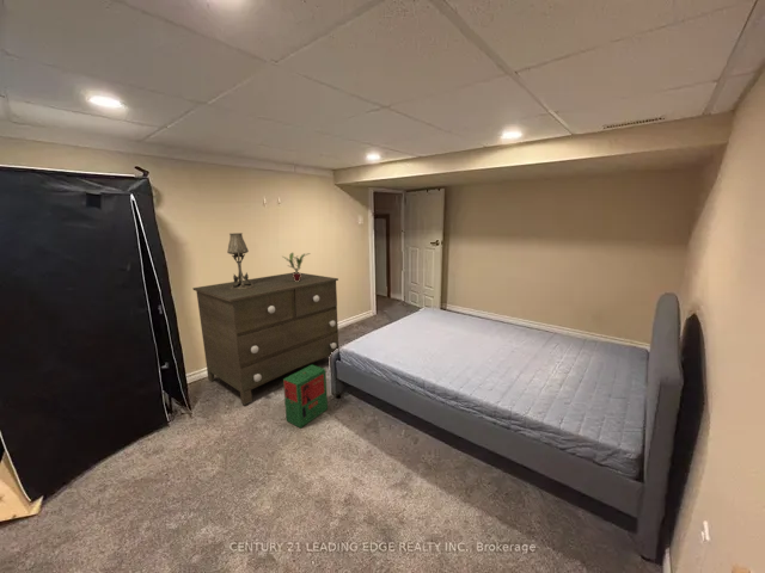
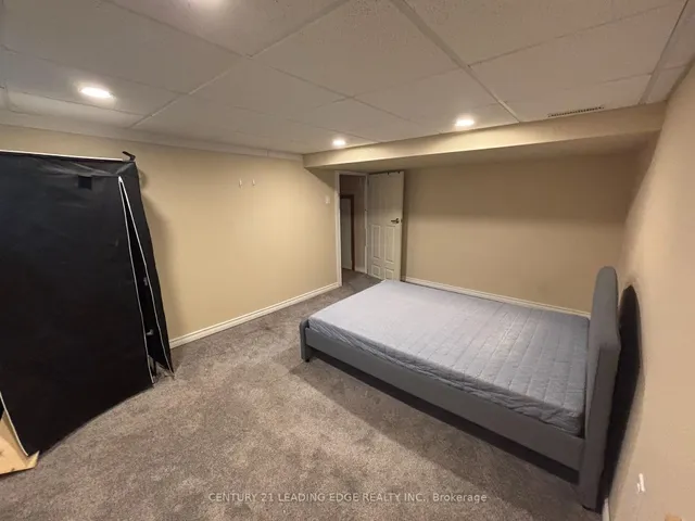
- table lamp (239, 260)
- dresser (275, 327)
- potted plant (298, 266)
- cardboard box (306, 394)
